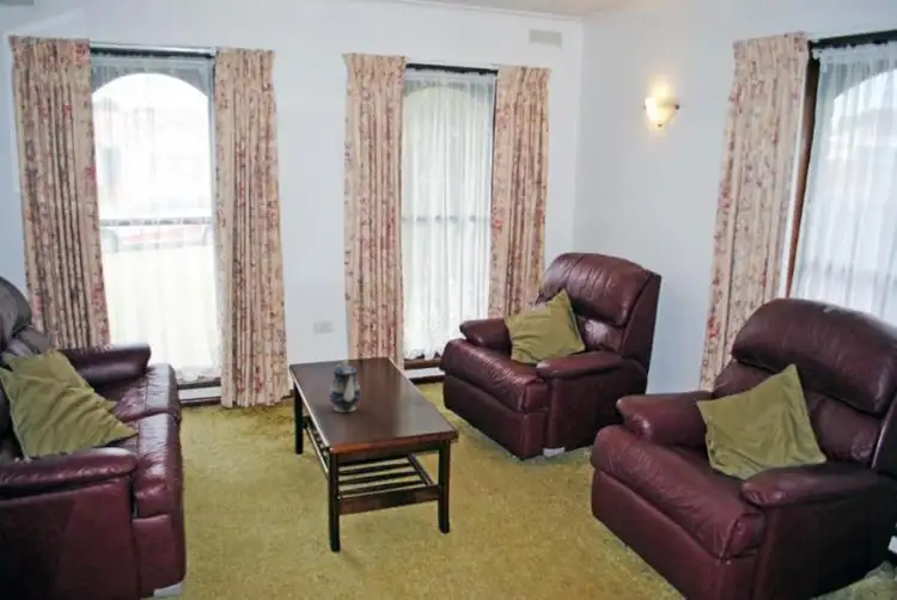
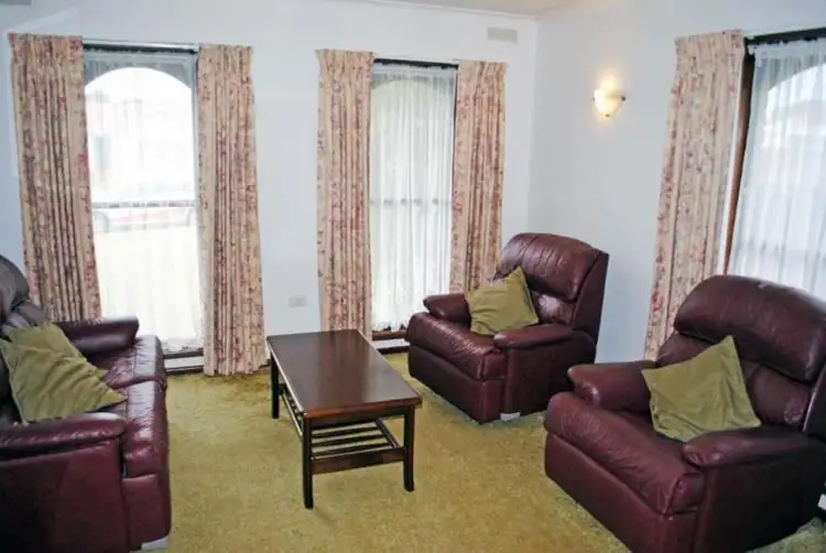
- teapot (344, 384)
